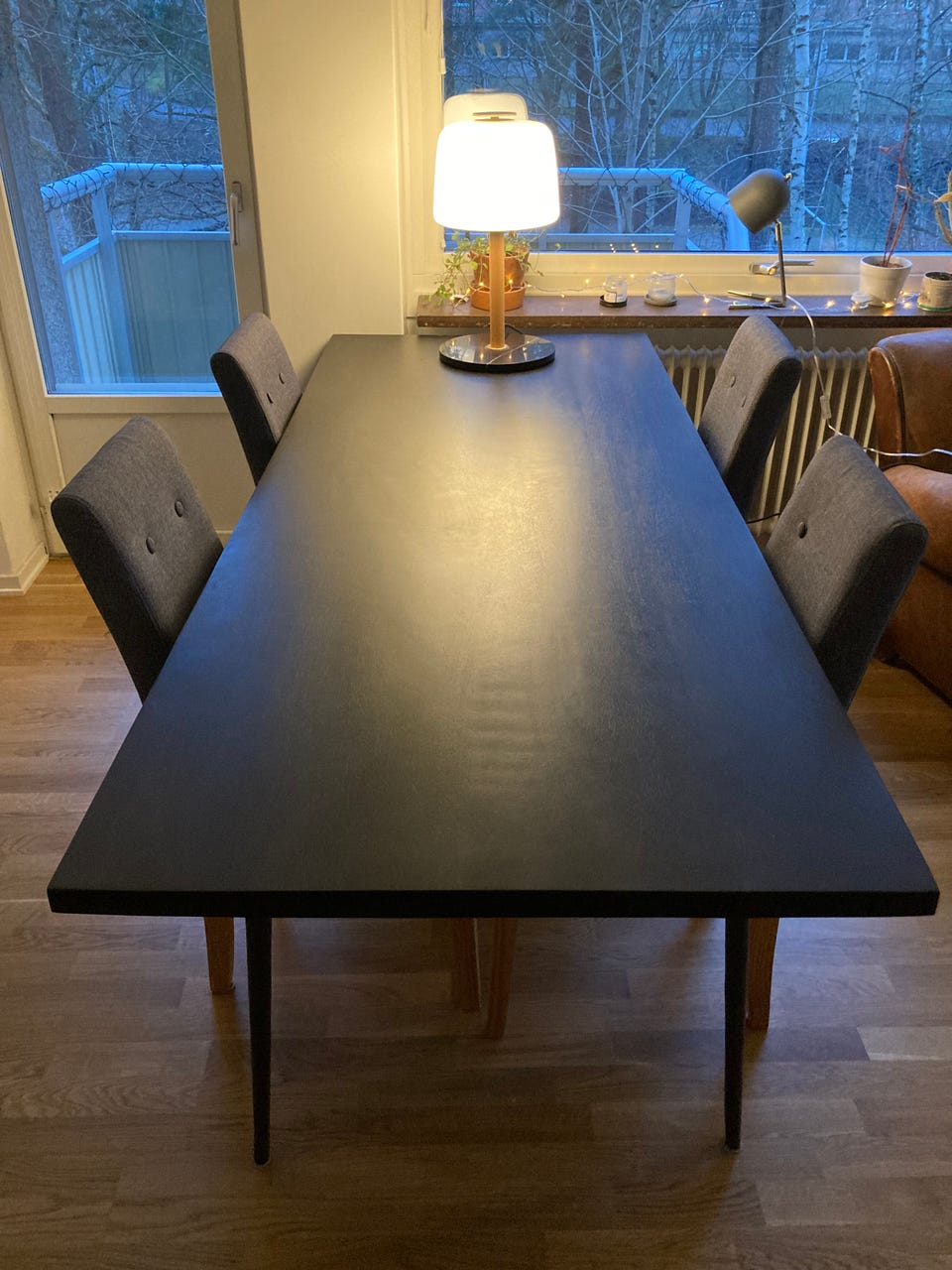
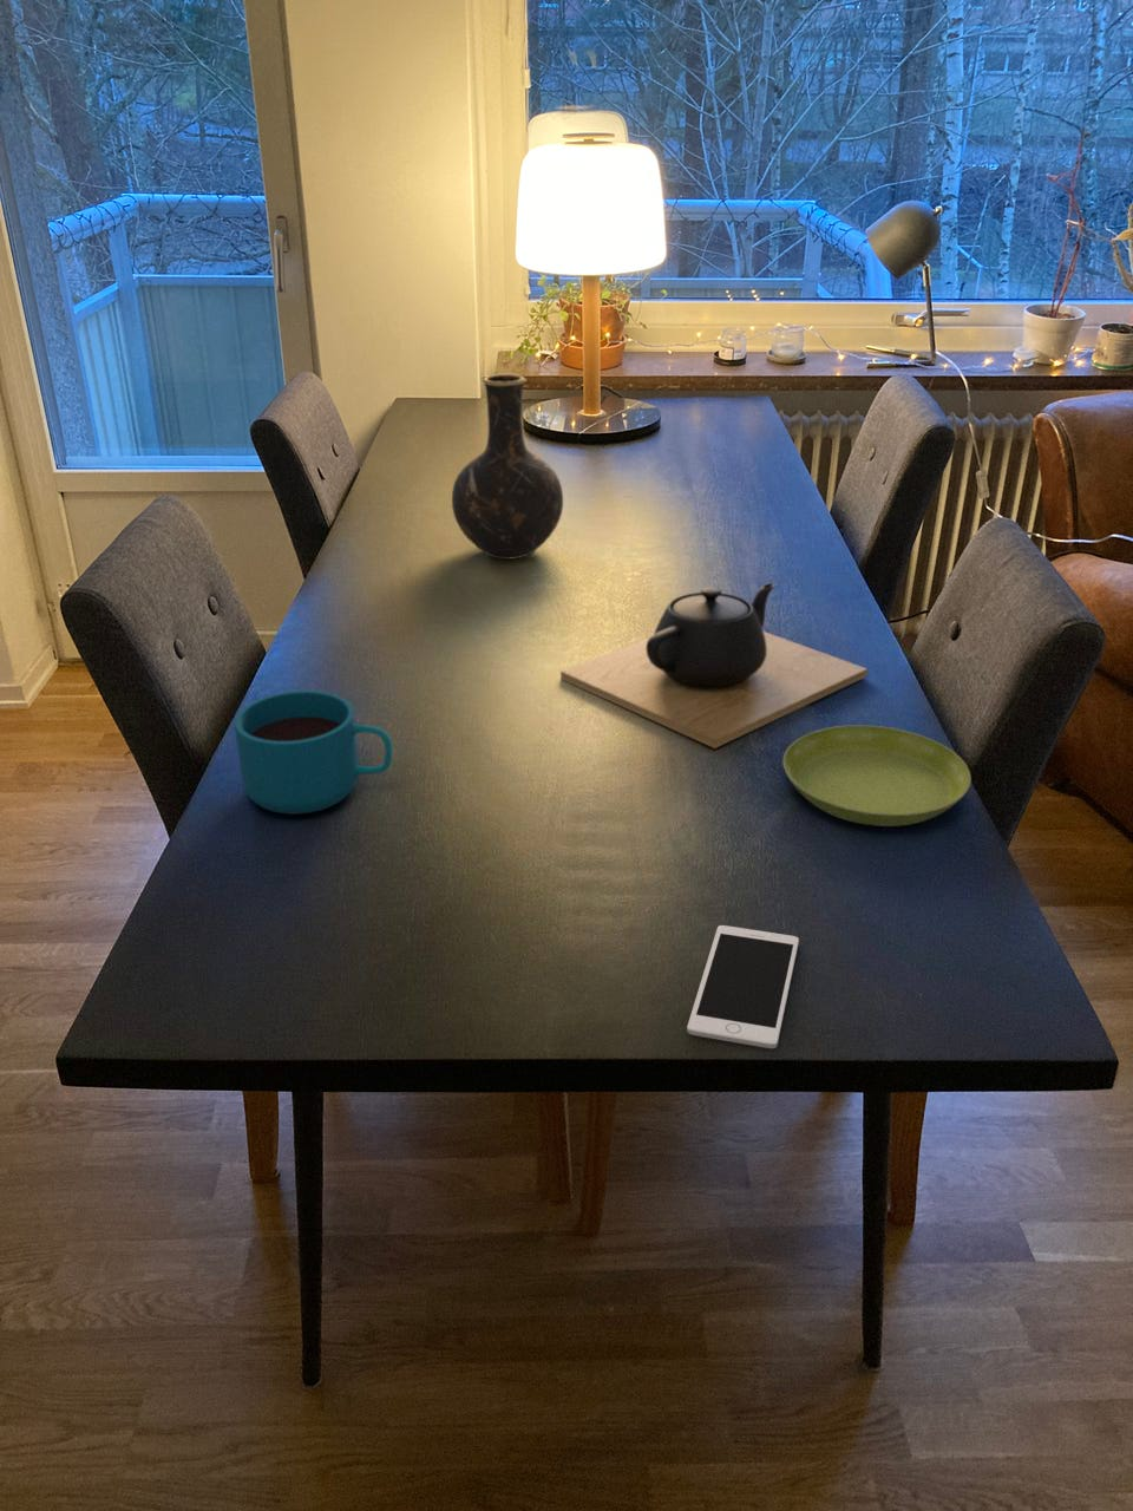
+ teapot (715, 633)
+ cup (317, 756)
+ vase (506, 468)
+ cell phone (745, 983)
+ saucer (874, 778)
